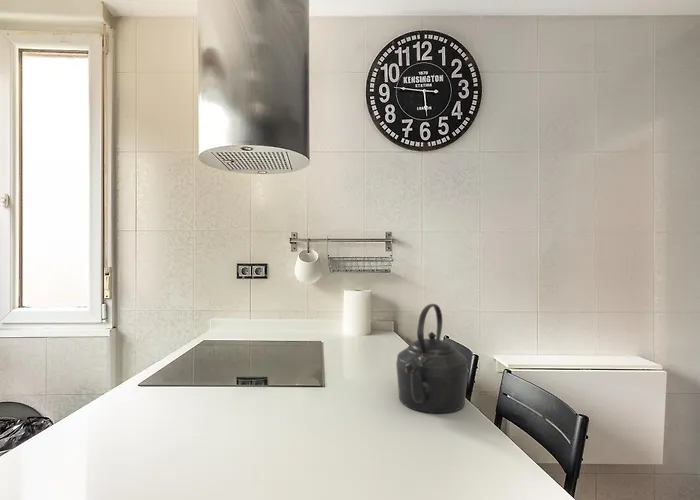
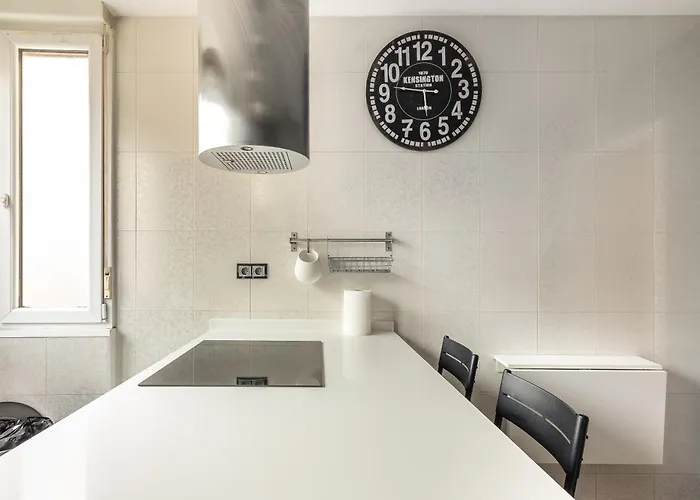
- kettle (426, 357)
